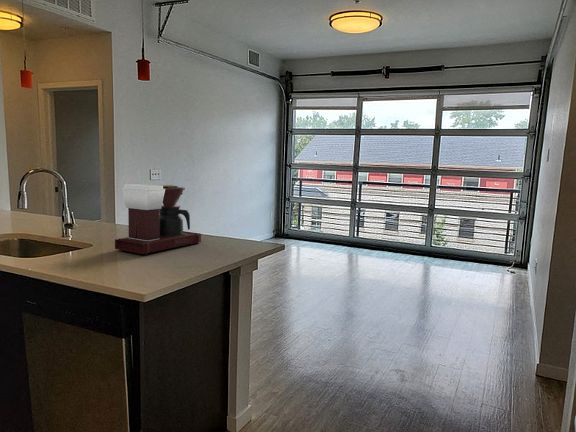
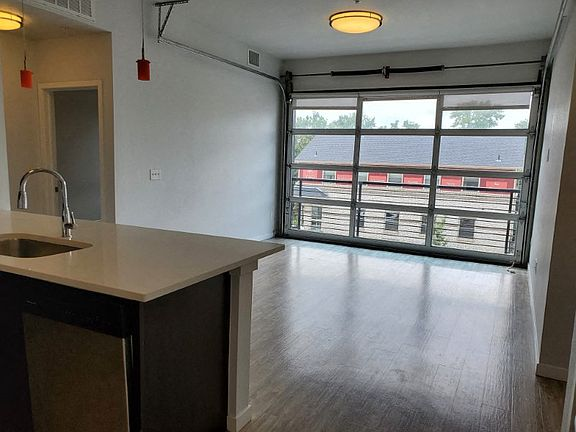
- coffee maker (160, 215)
